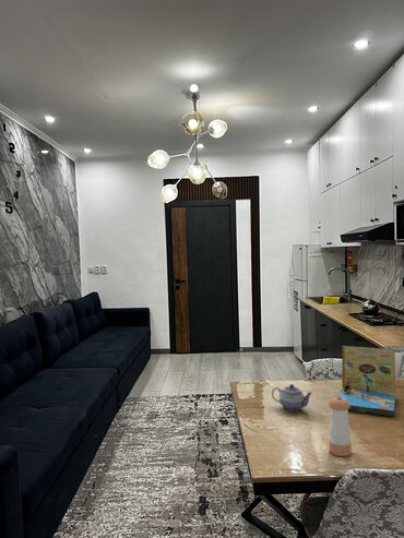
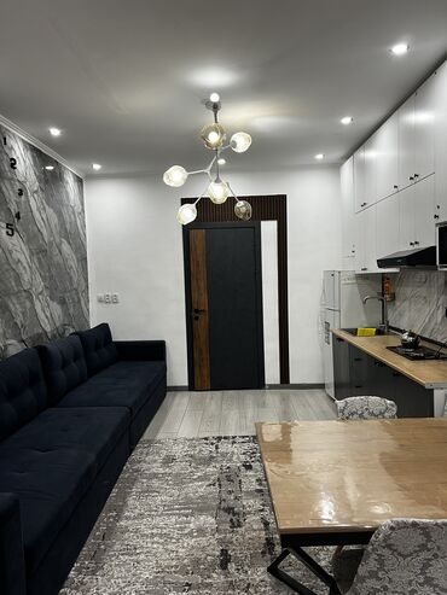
- pepper shaker (340, 423)
- teapot (292, 396)
- book (366, 378)
